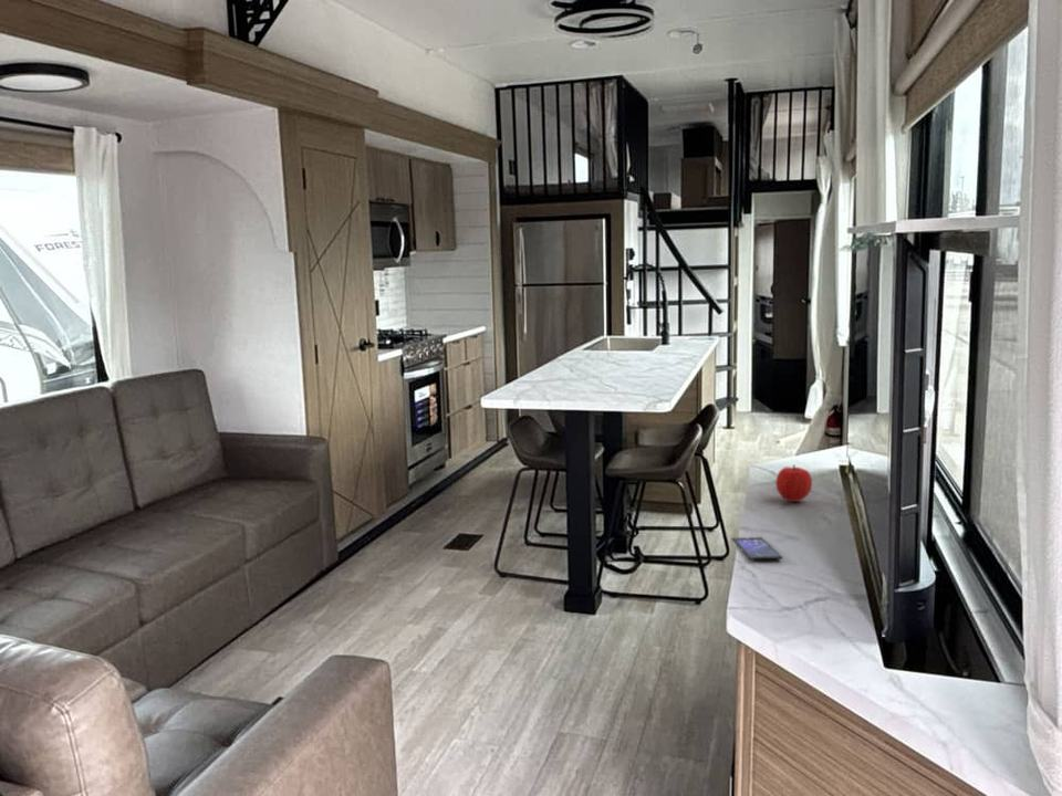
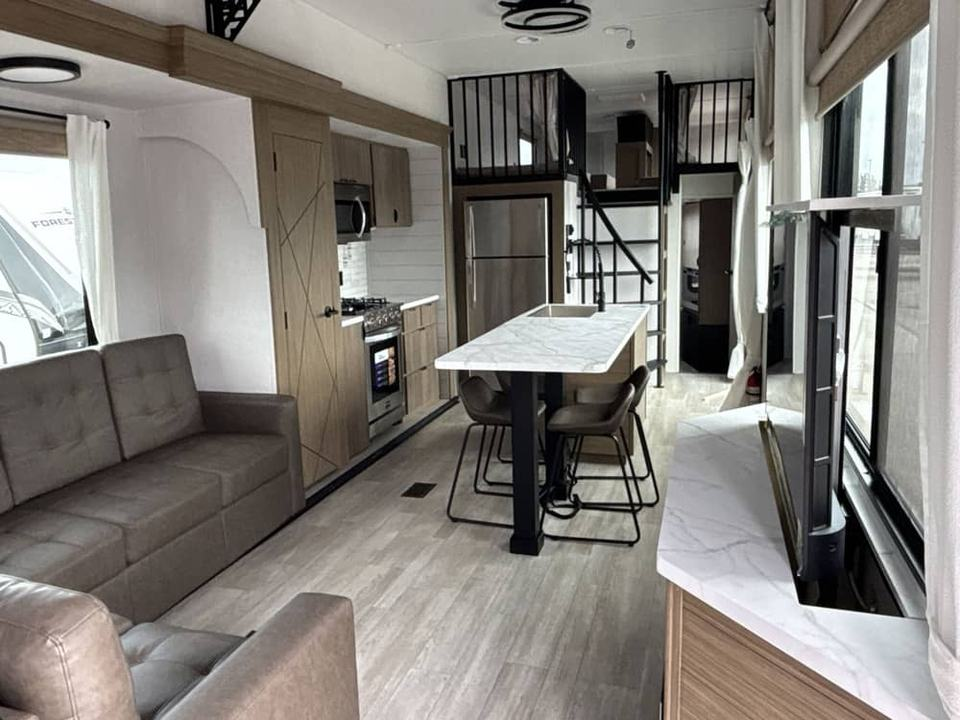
- fruit (793, 482)
- smartphone (756, 547)
